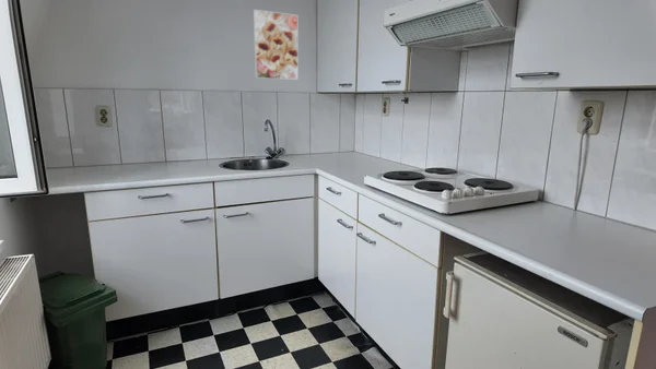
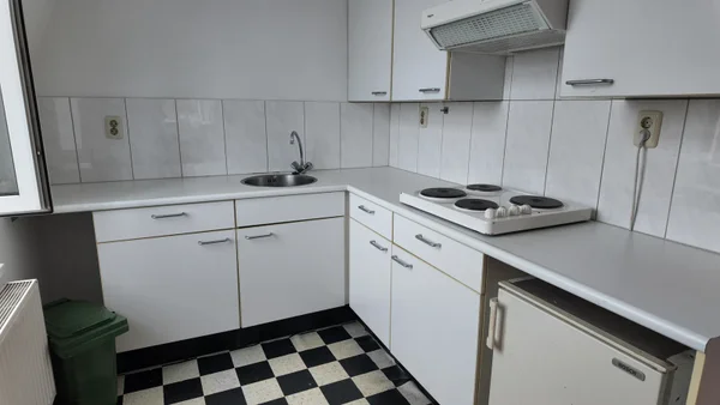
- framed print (276, 46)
